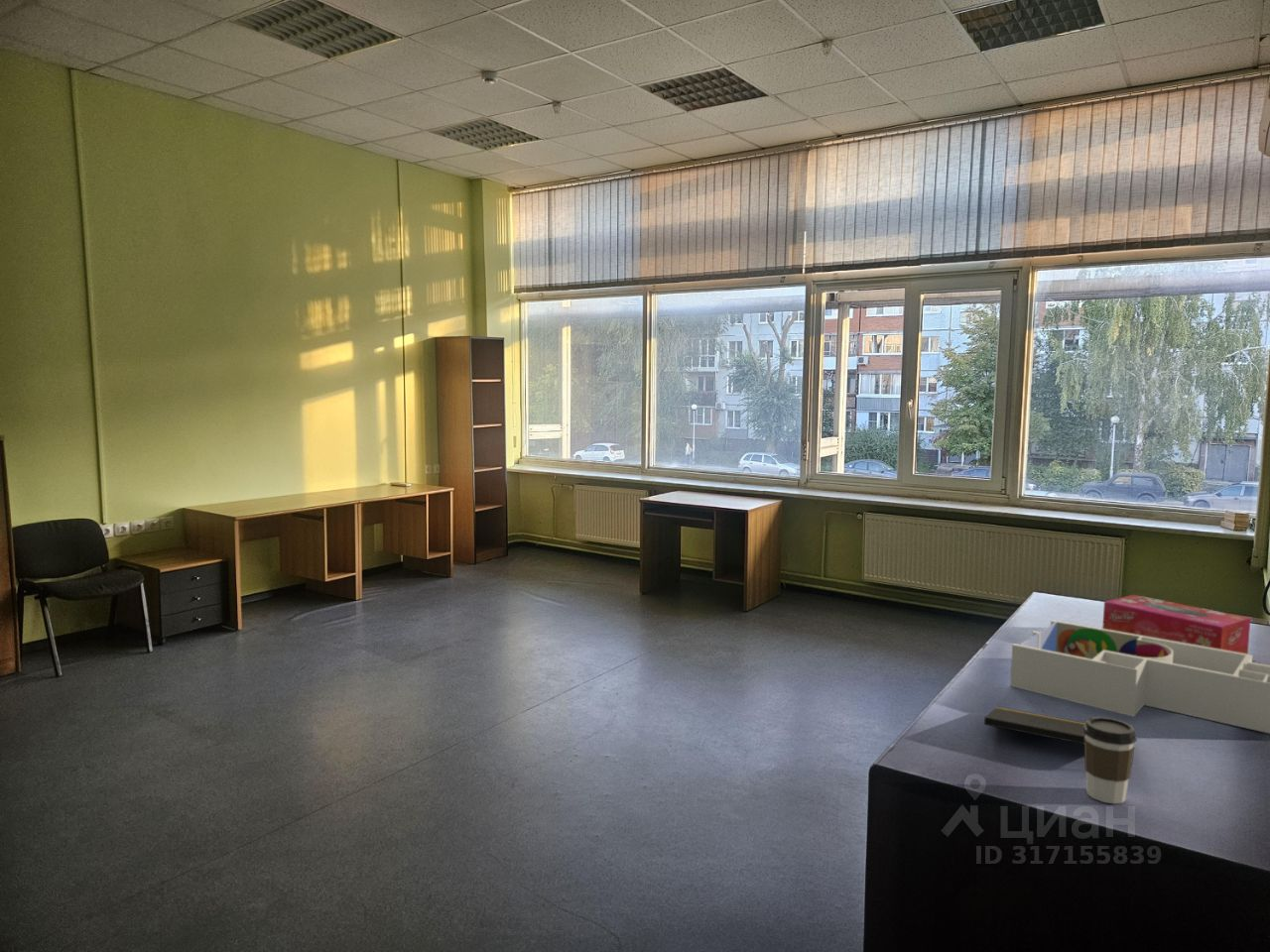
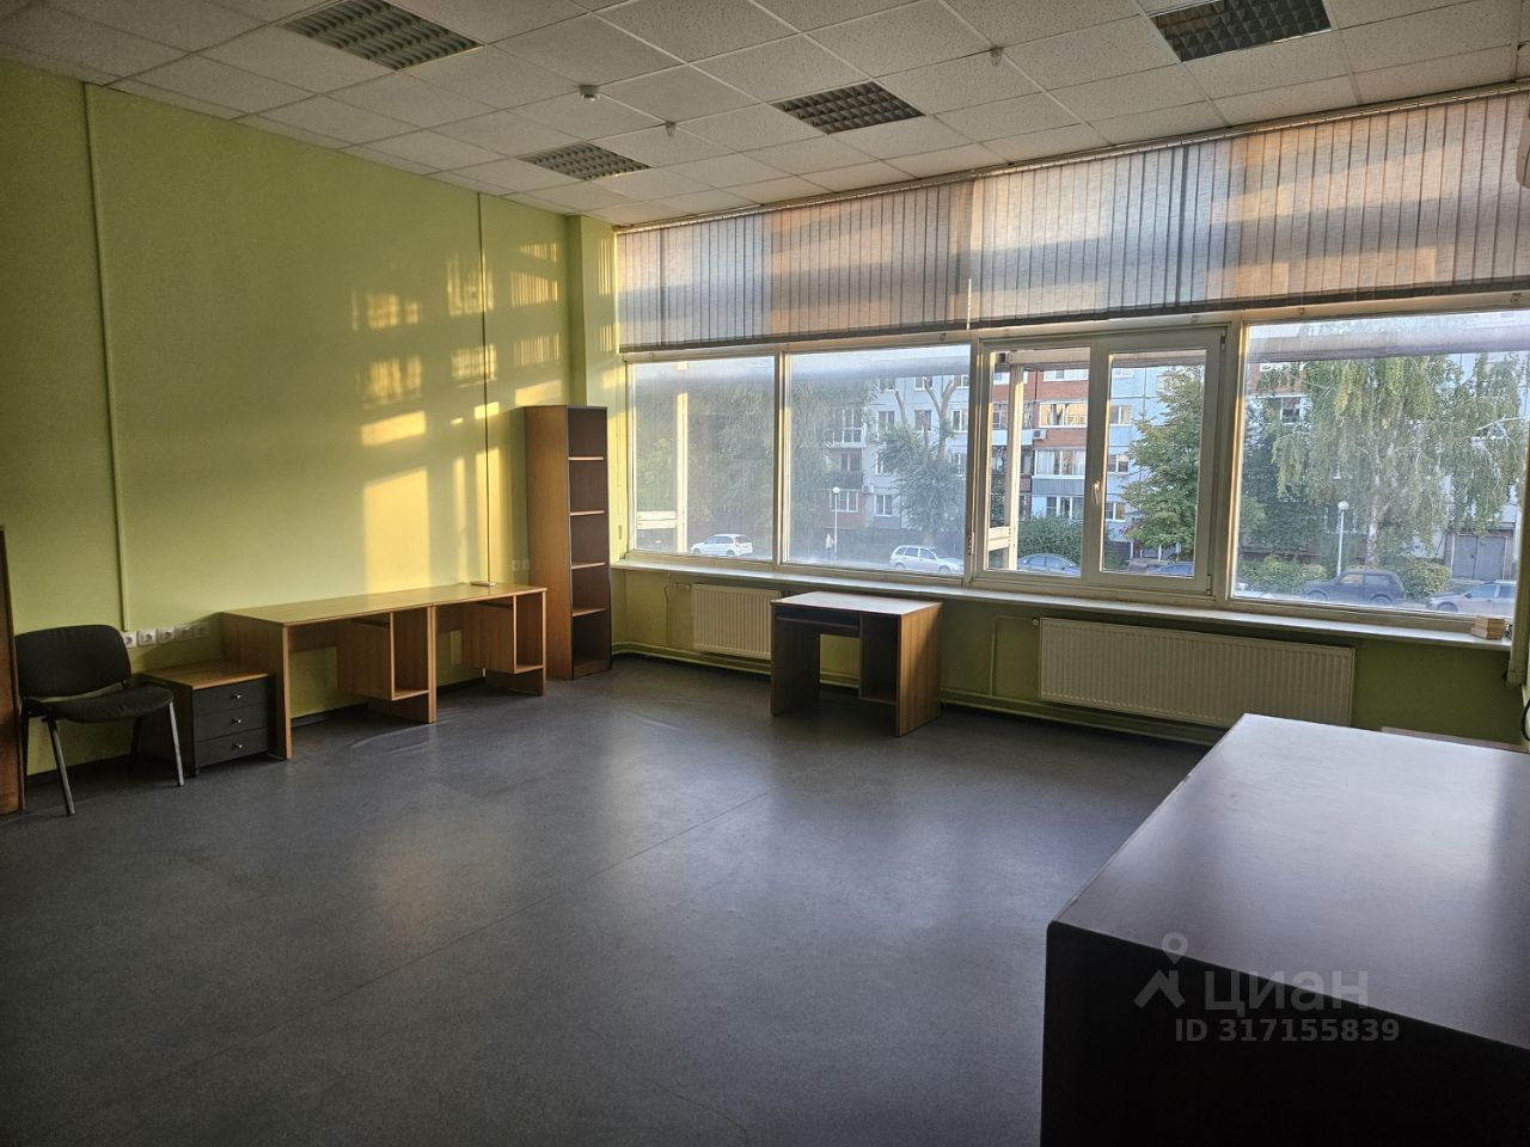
- desk organizer (1152, 676)
- notepad (1056, 727)
- coffee cup (1107, 760)
- tissue box (1173, 628)
